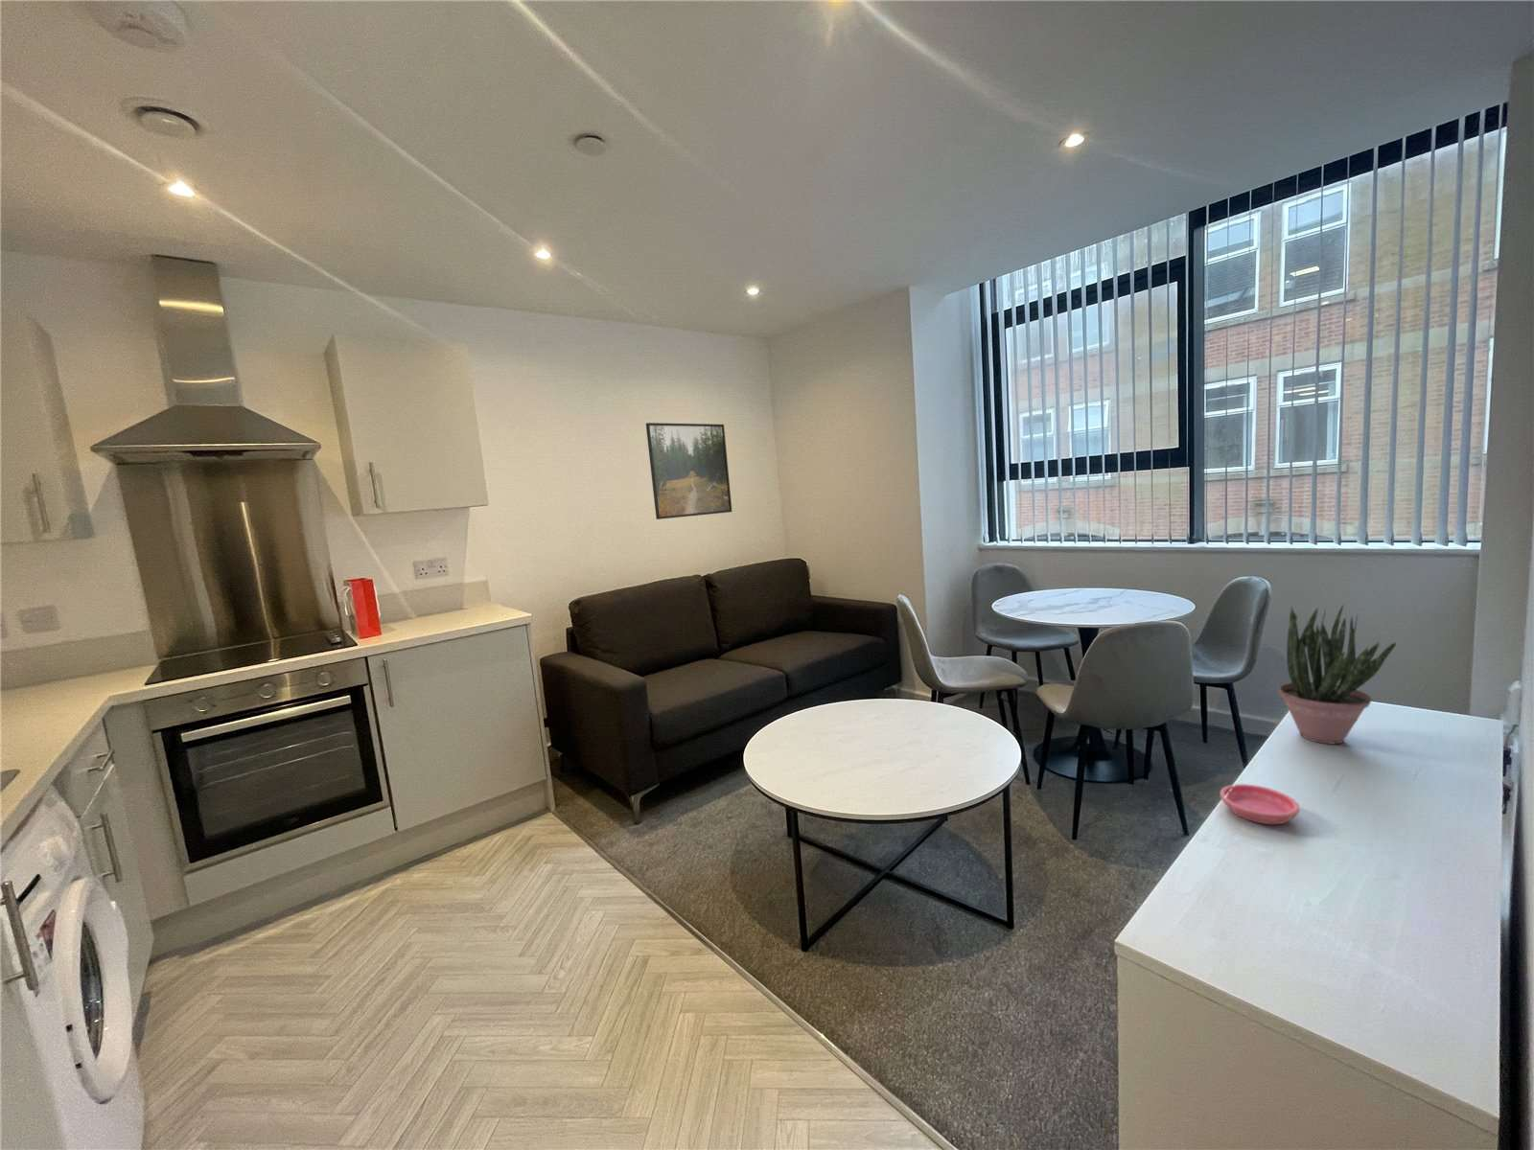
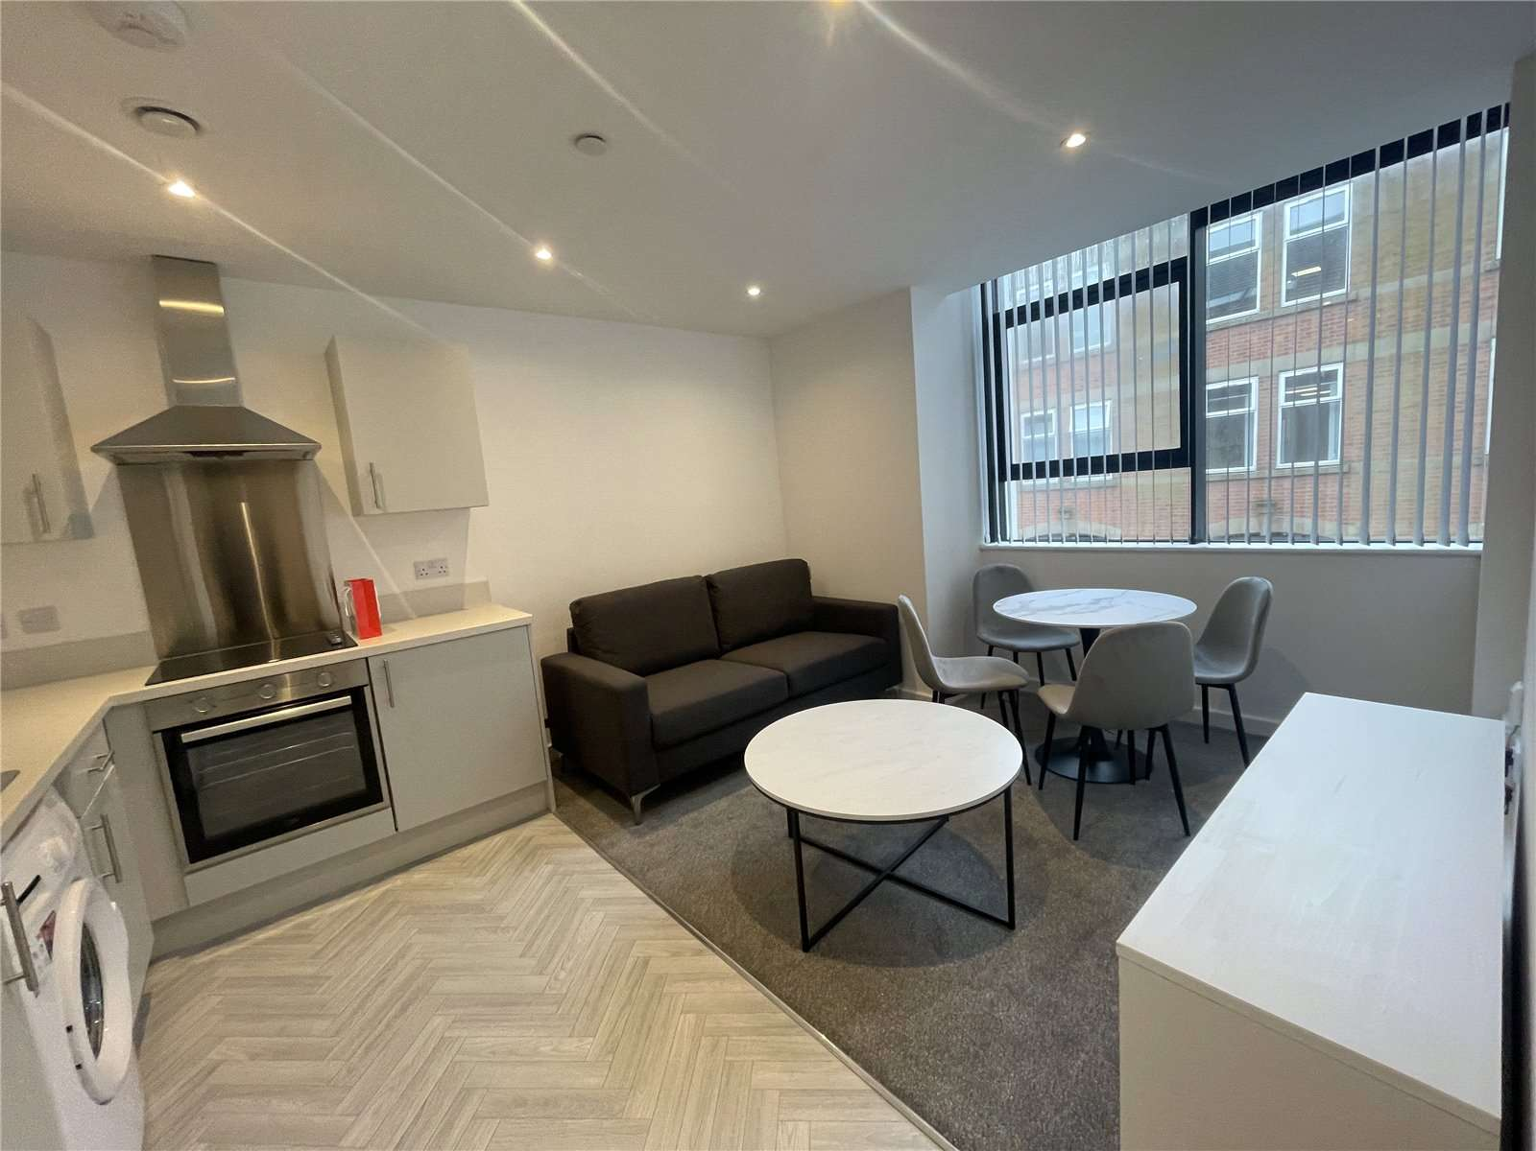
- saucer (1257, 805)
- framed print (691, 470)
- potted plant (1329, 673)
